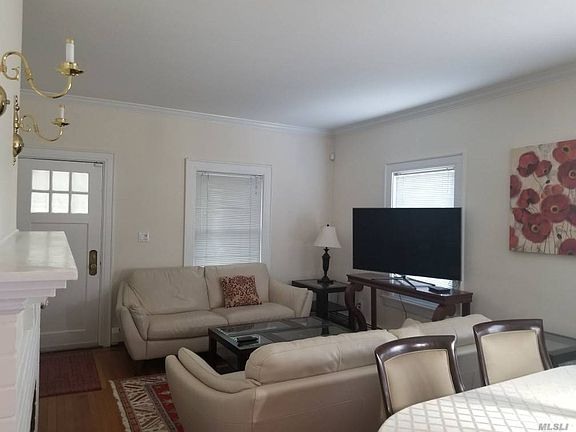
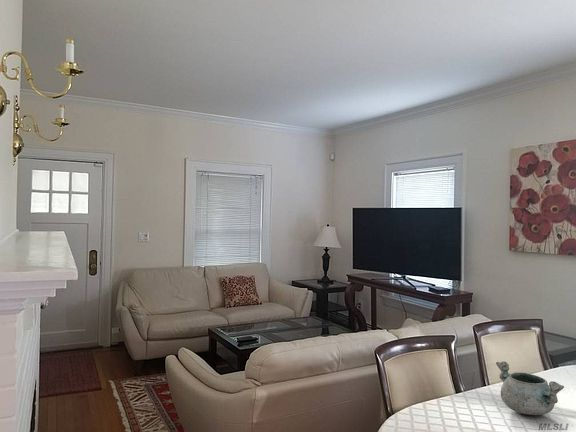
+ decorative bowl (528, 391)
